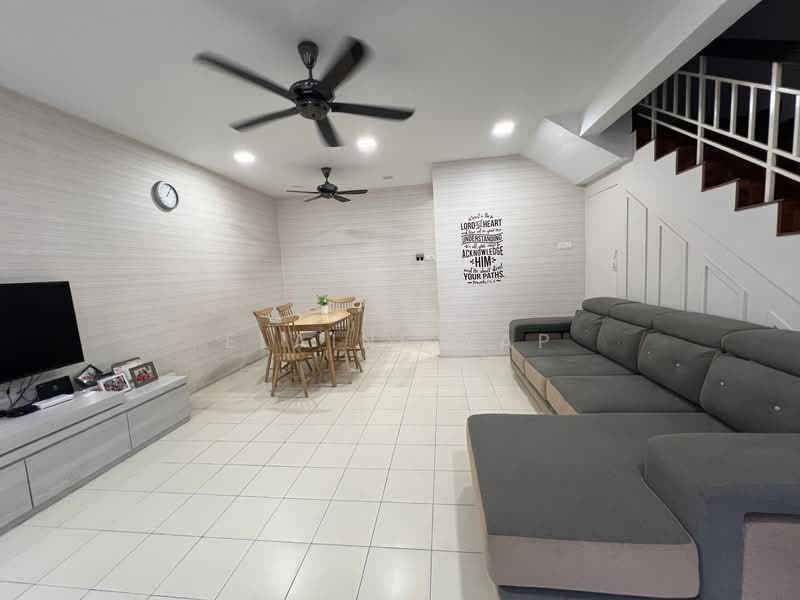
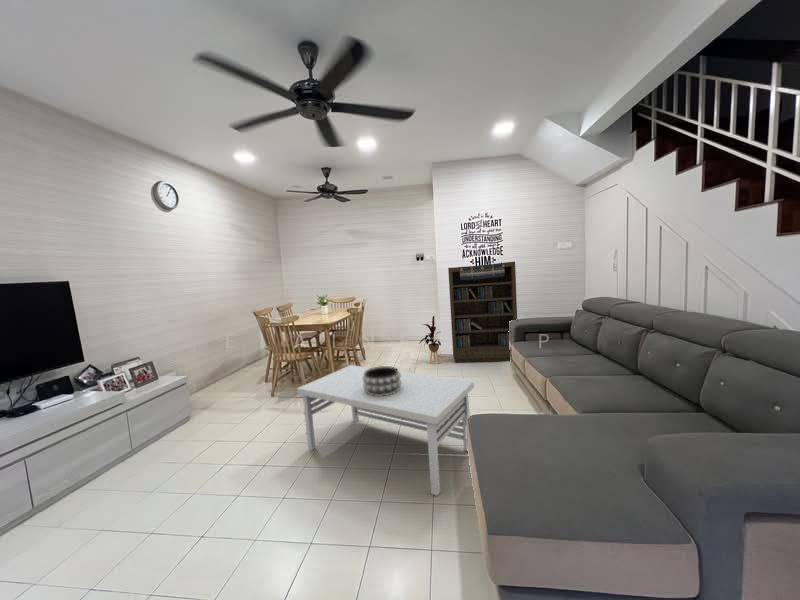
+ bookcase (482, 312)
+ decorative bowl (381, 380)
+ house plant (430, 339)
+ coffee table (385, 417)
